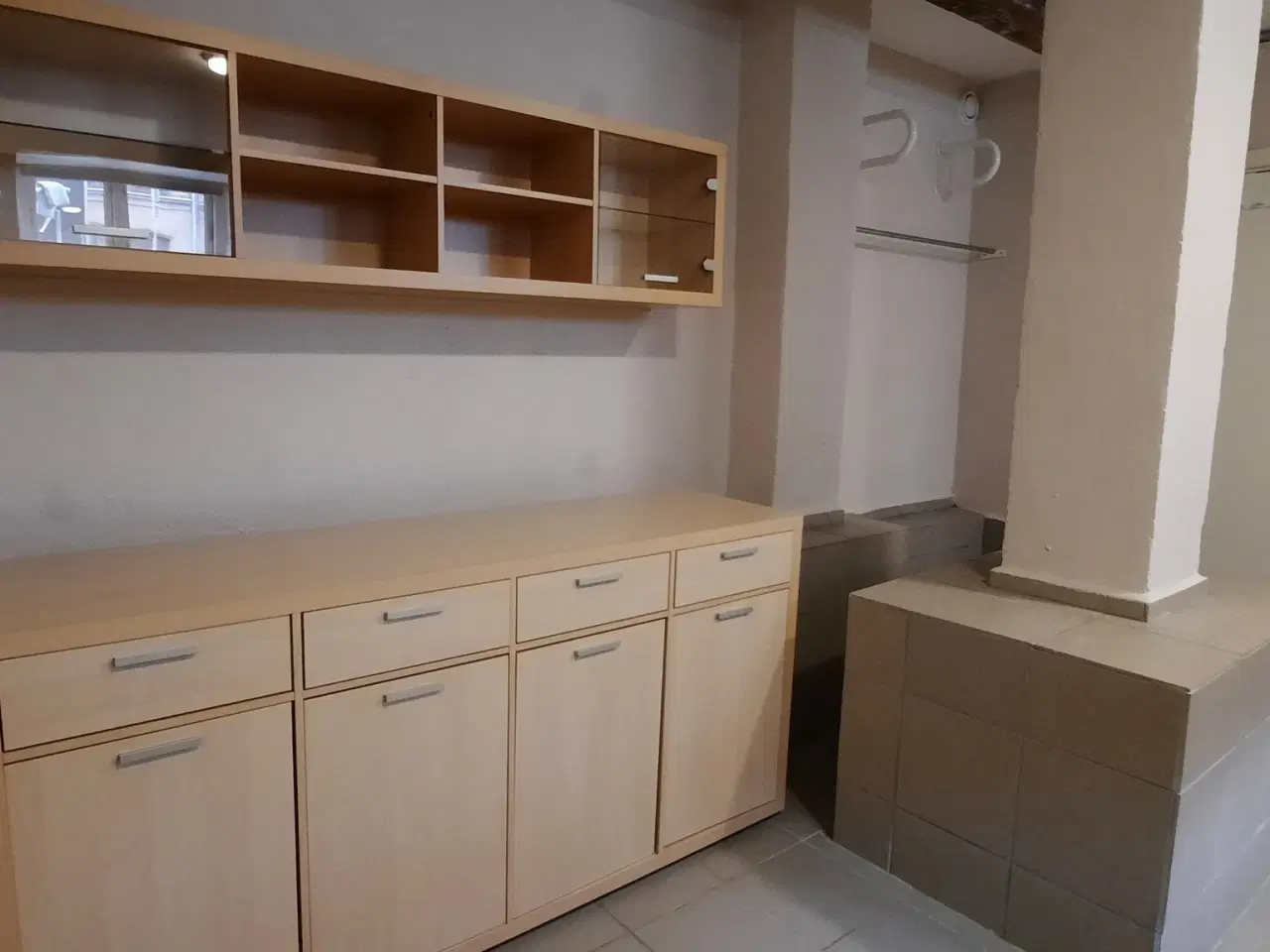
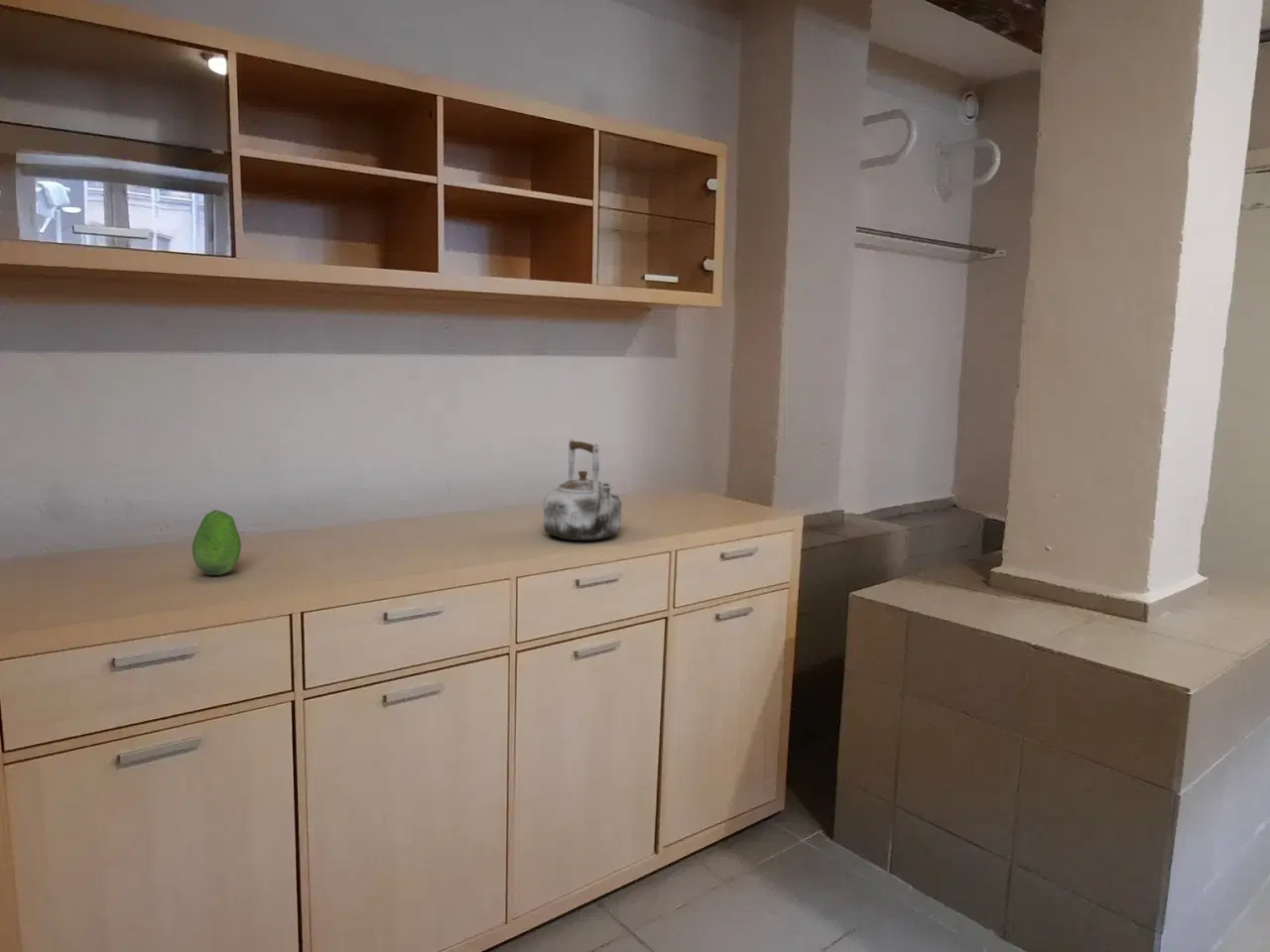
+ kettle (586, 490)
+ fruit (216, 541)
